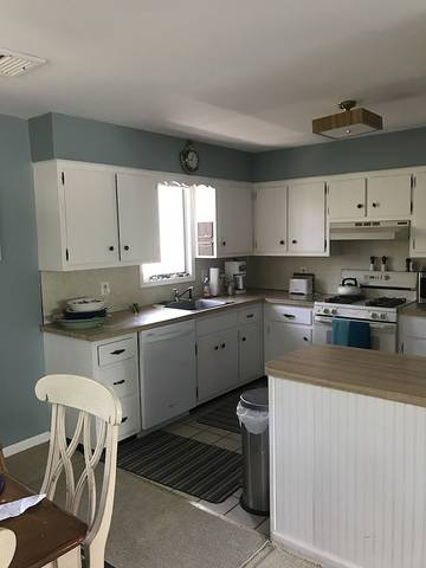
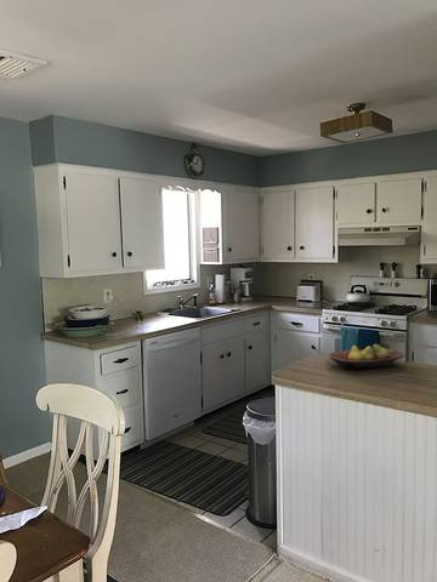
+ fruit bowl (365, 355)
